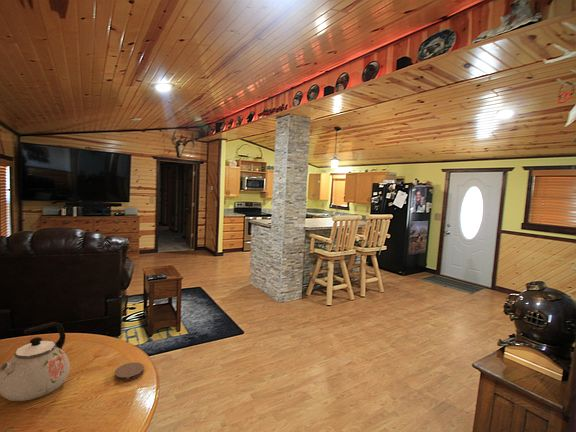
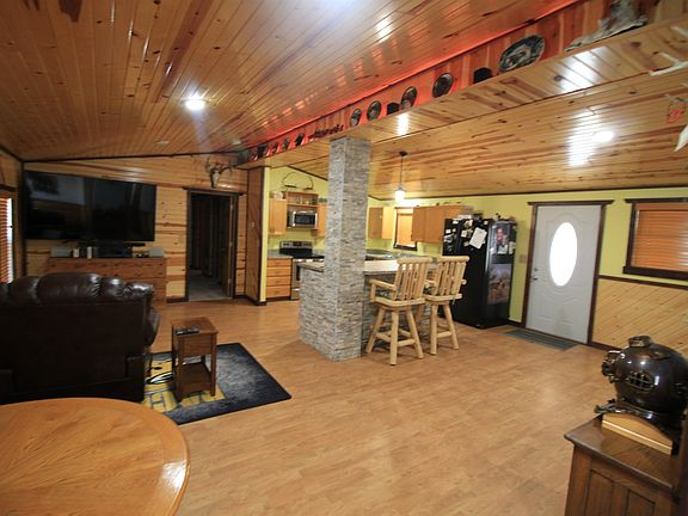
- kettle (35, 358)
- coaster (129, 371)
